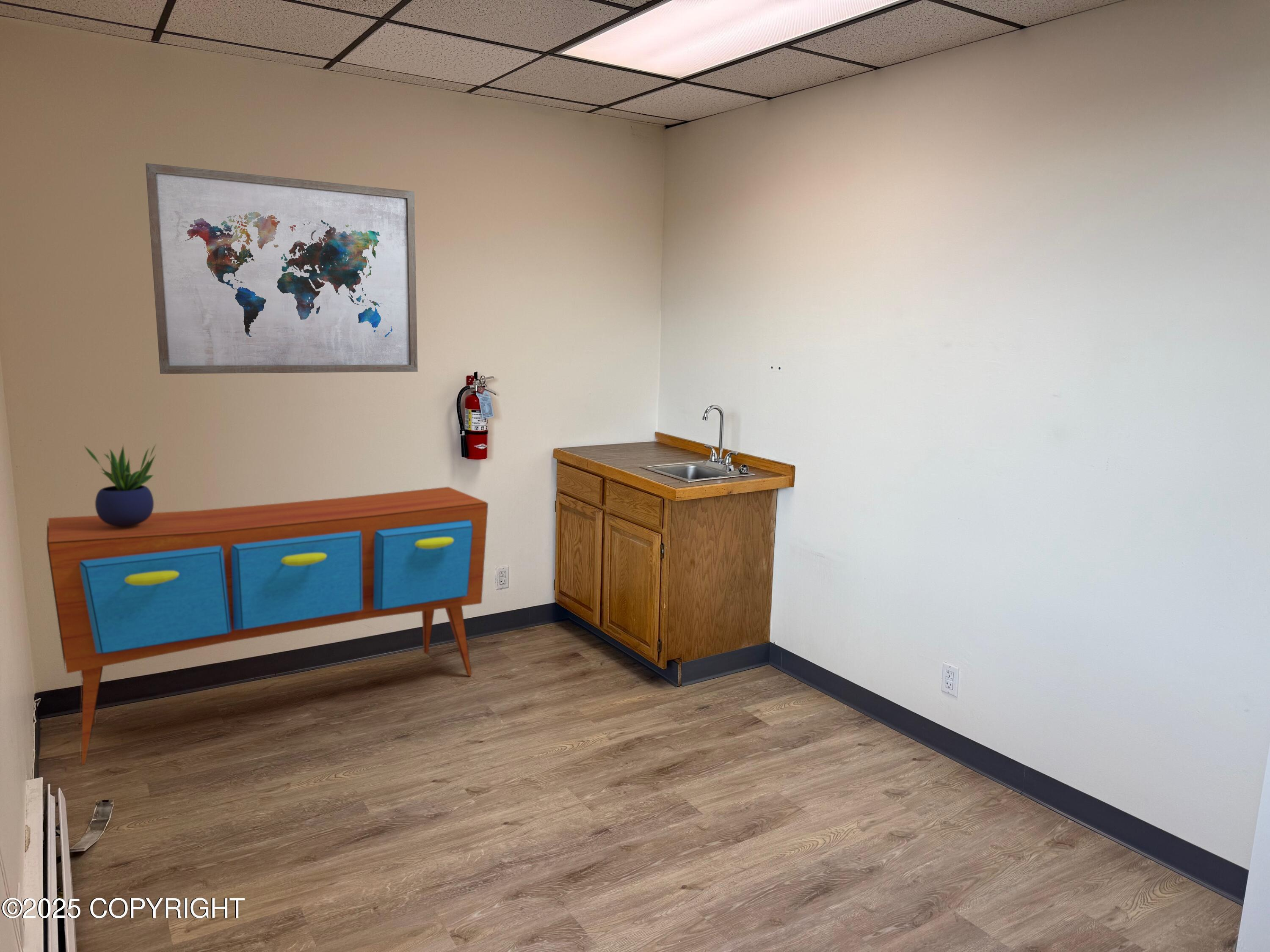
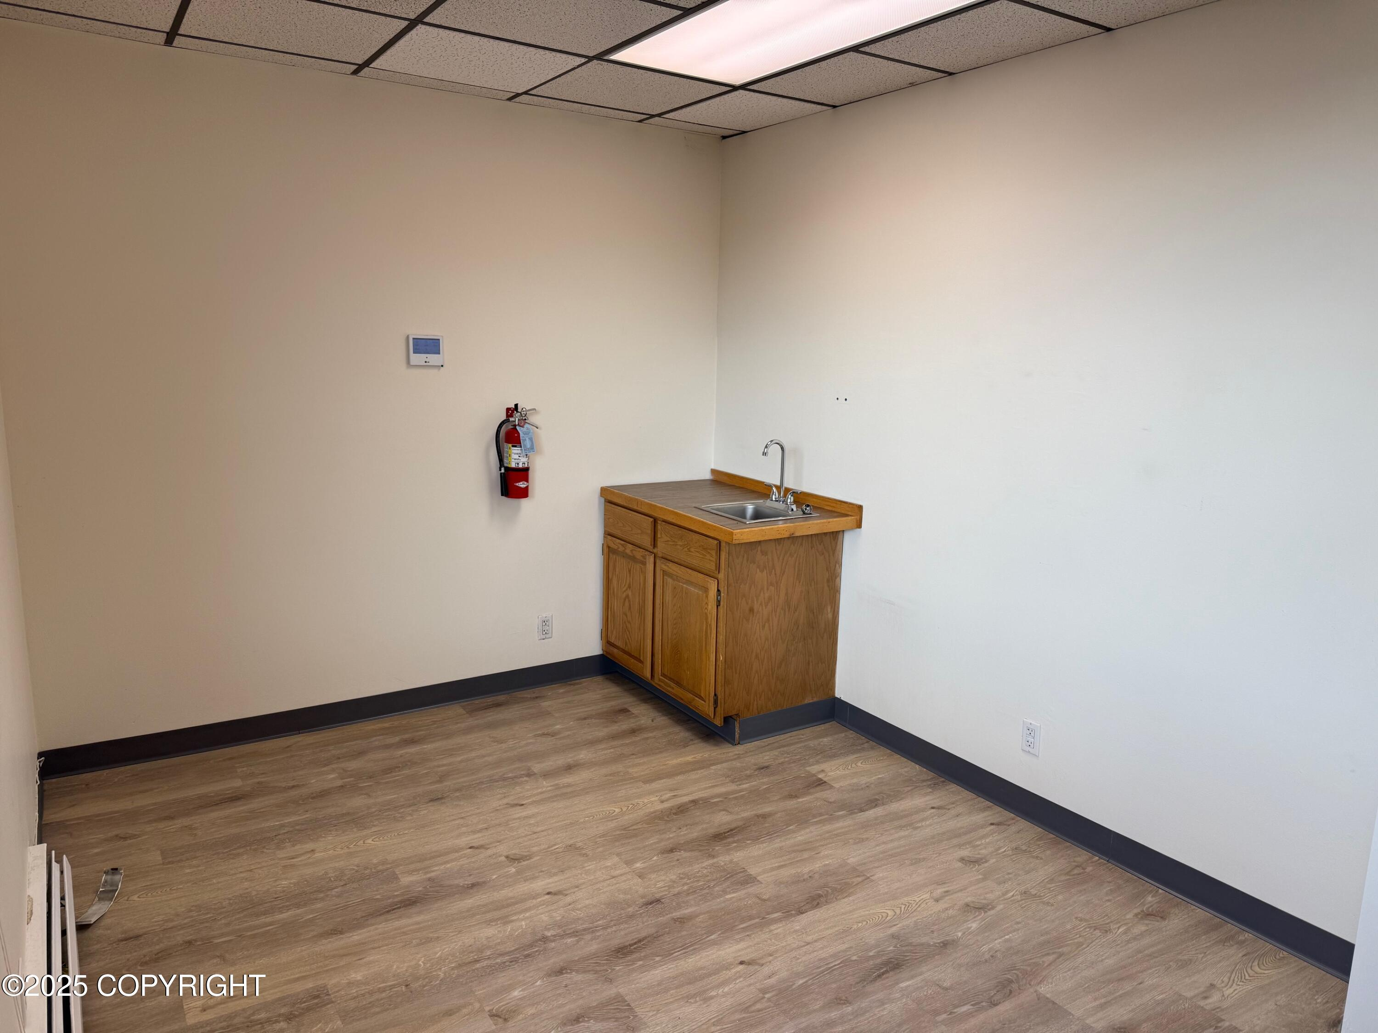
- wall art (294, 277)
- potted plant (129, 483)
- sideboard (291, 609)
